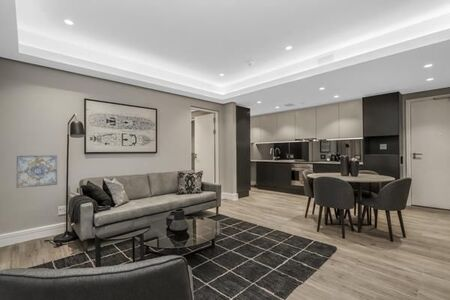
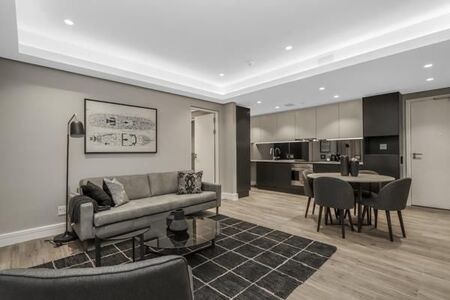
- wall art (37, 170)
